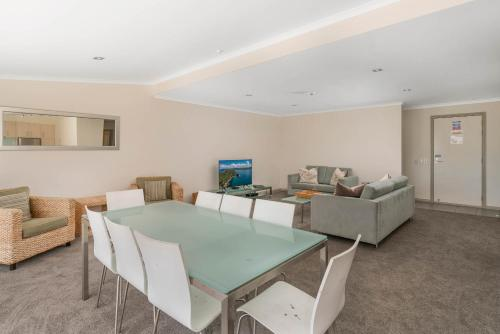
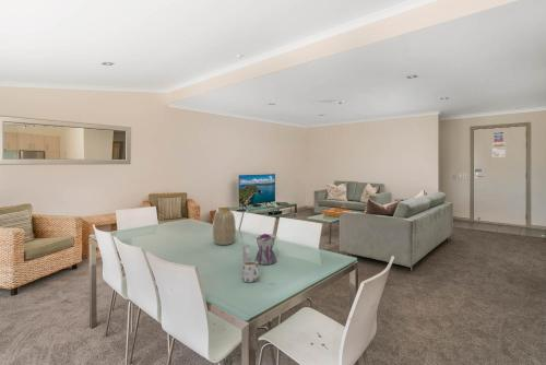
+ mug (251, 272)
+ vase (224, 225)
+ teapot (262, 247)
